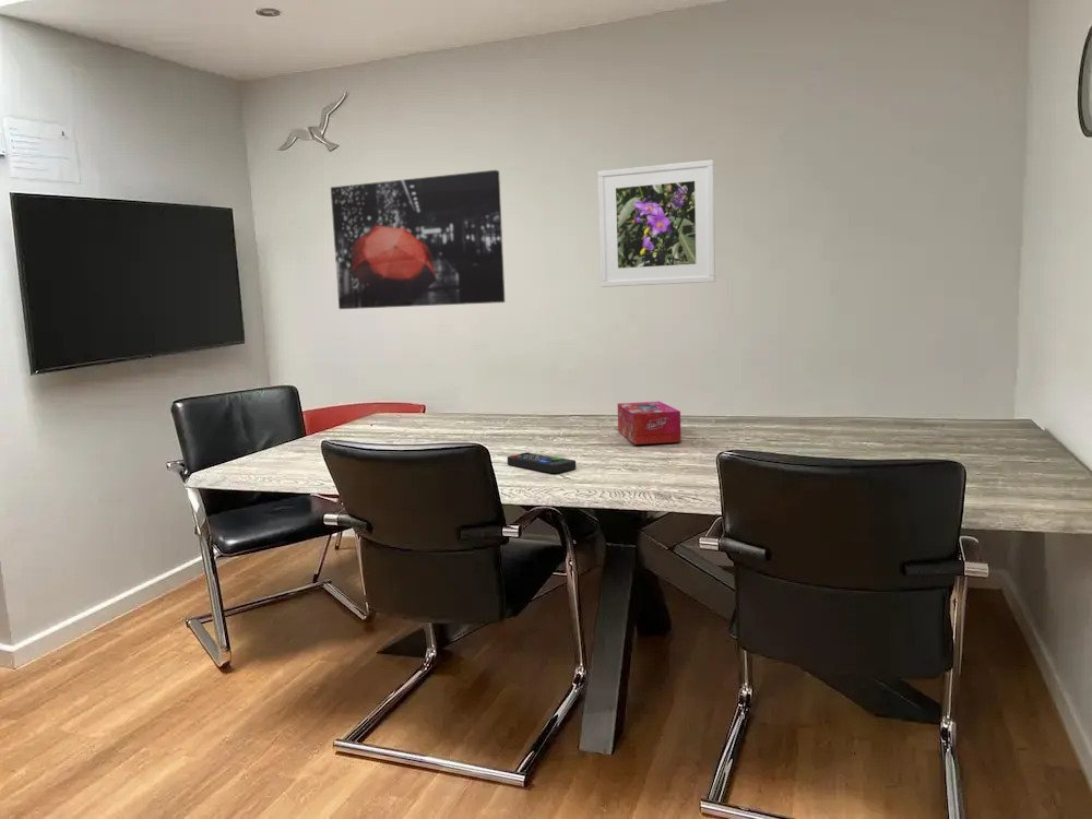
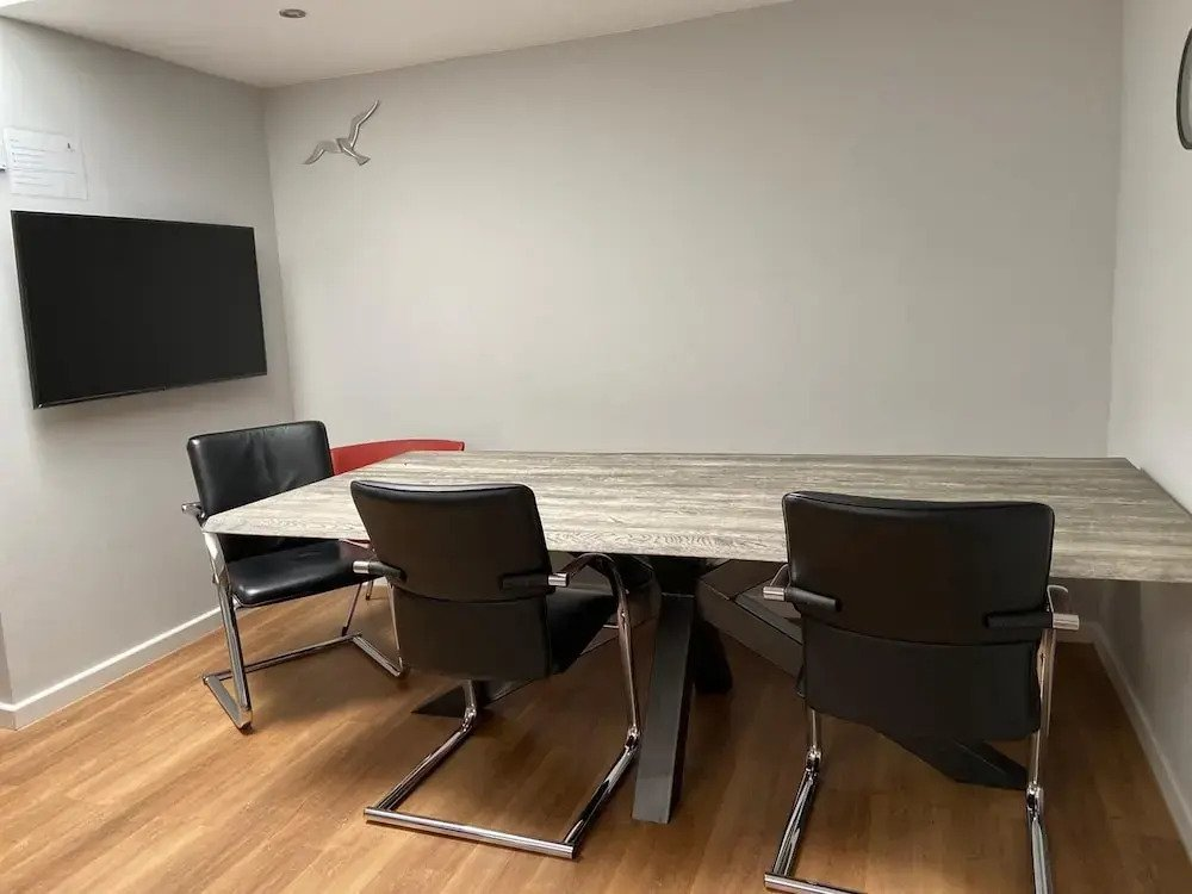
- tissue box (648, 422)
- wall art (415, 242)
- remote control (541, 461)
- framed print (655, 225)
